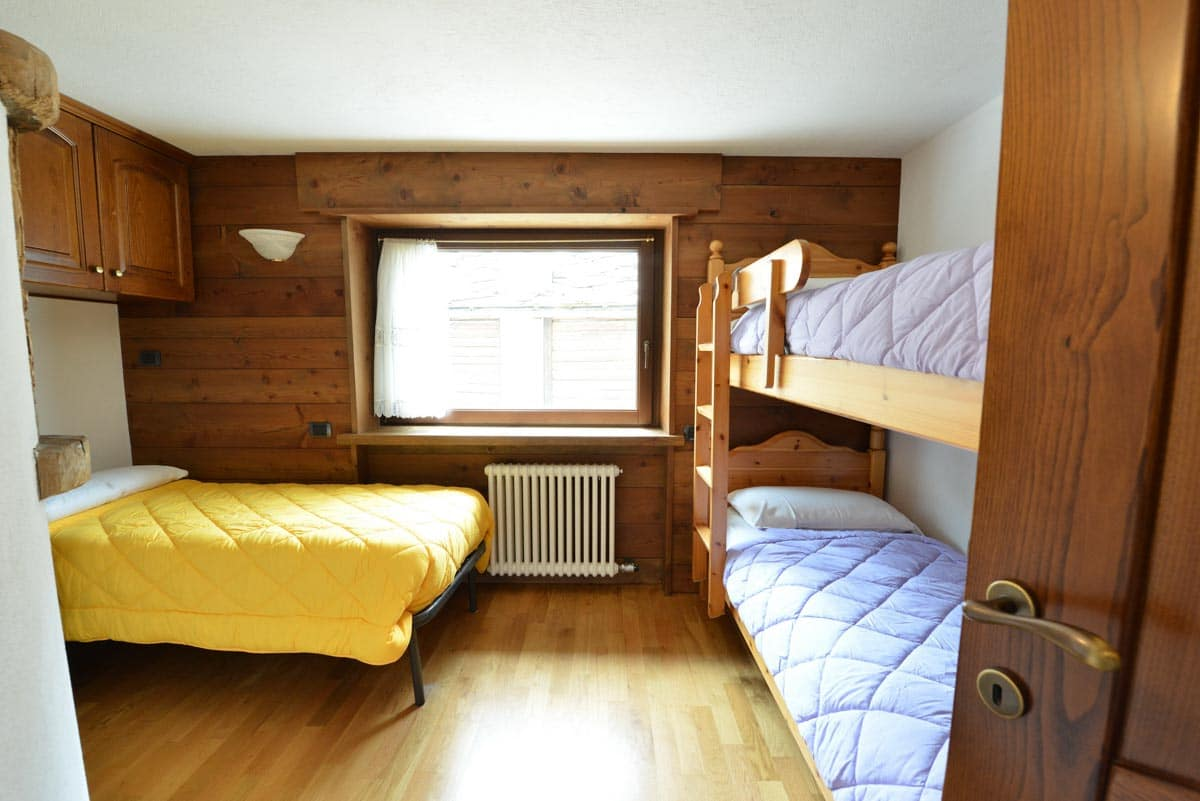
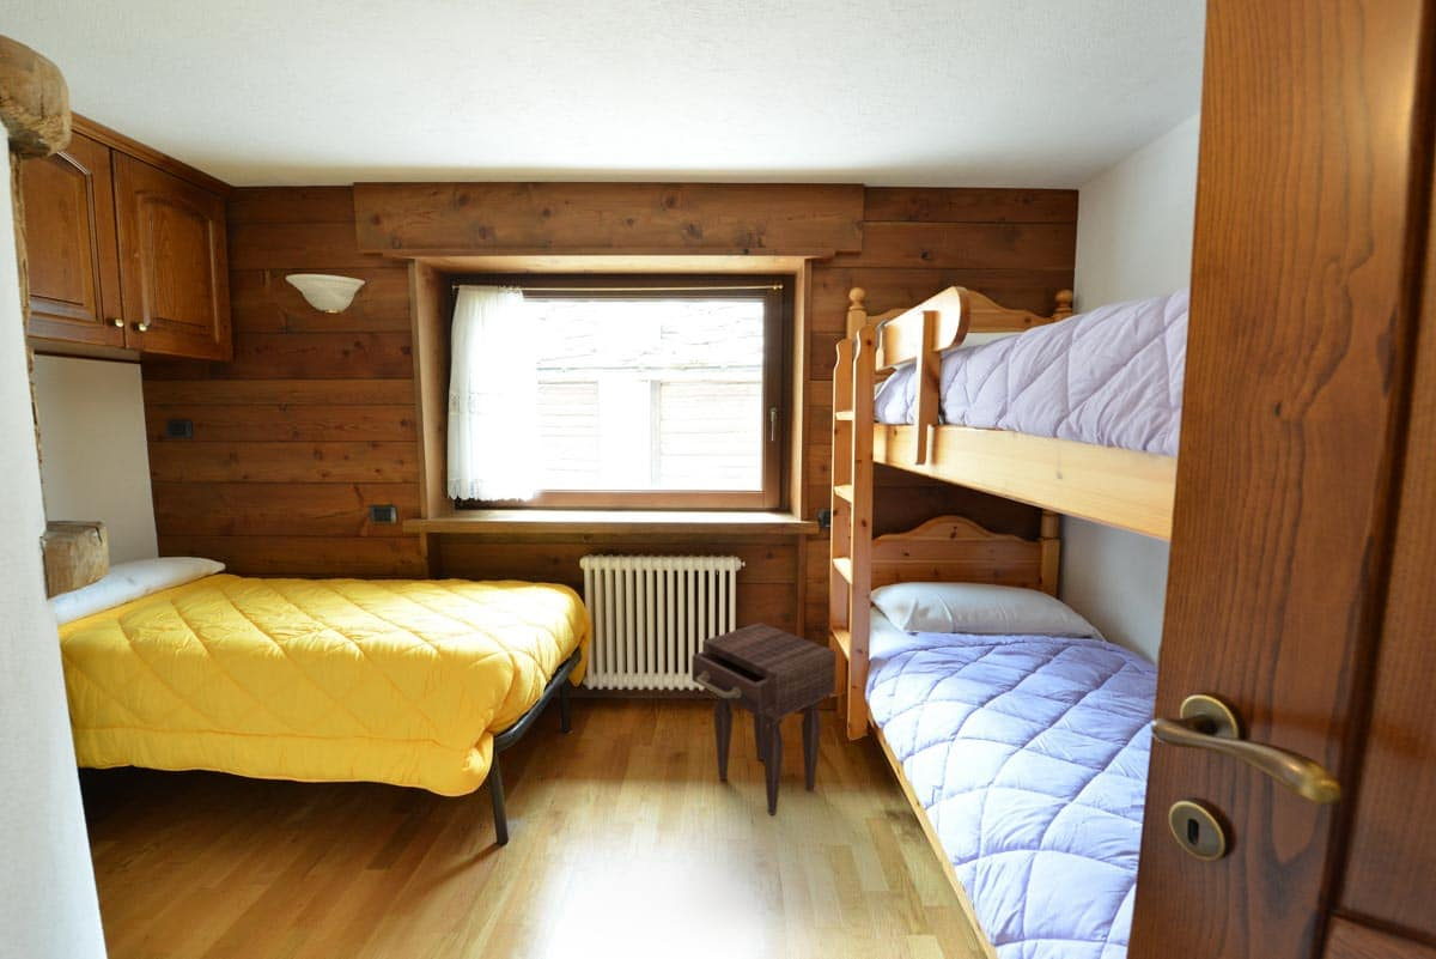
+ nightstand (754, 721)
